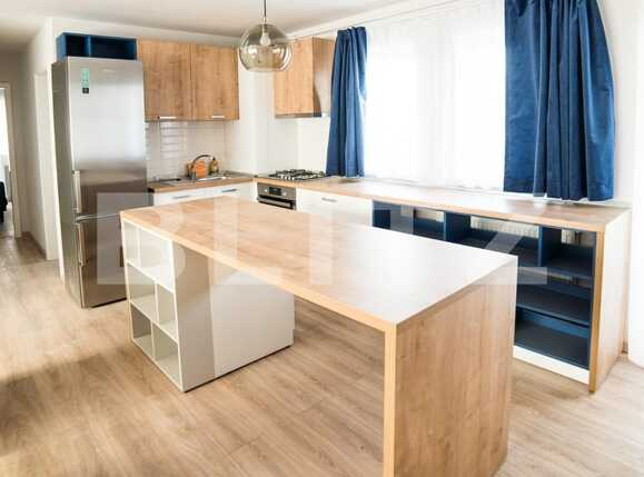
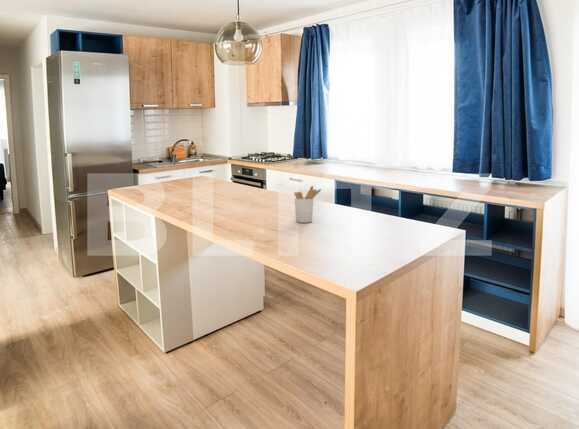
+ utensil holder (307, 204)
